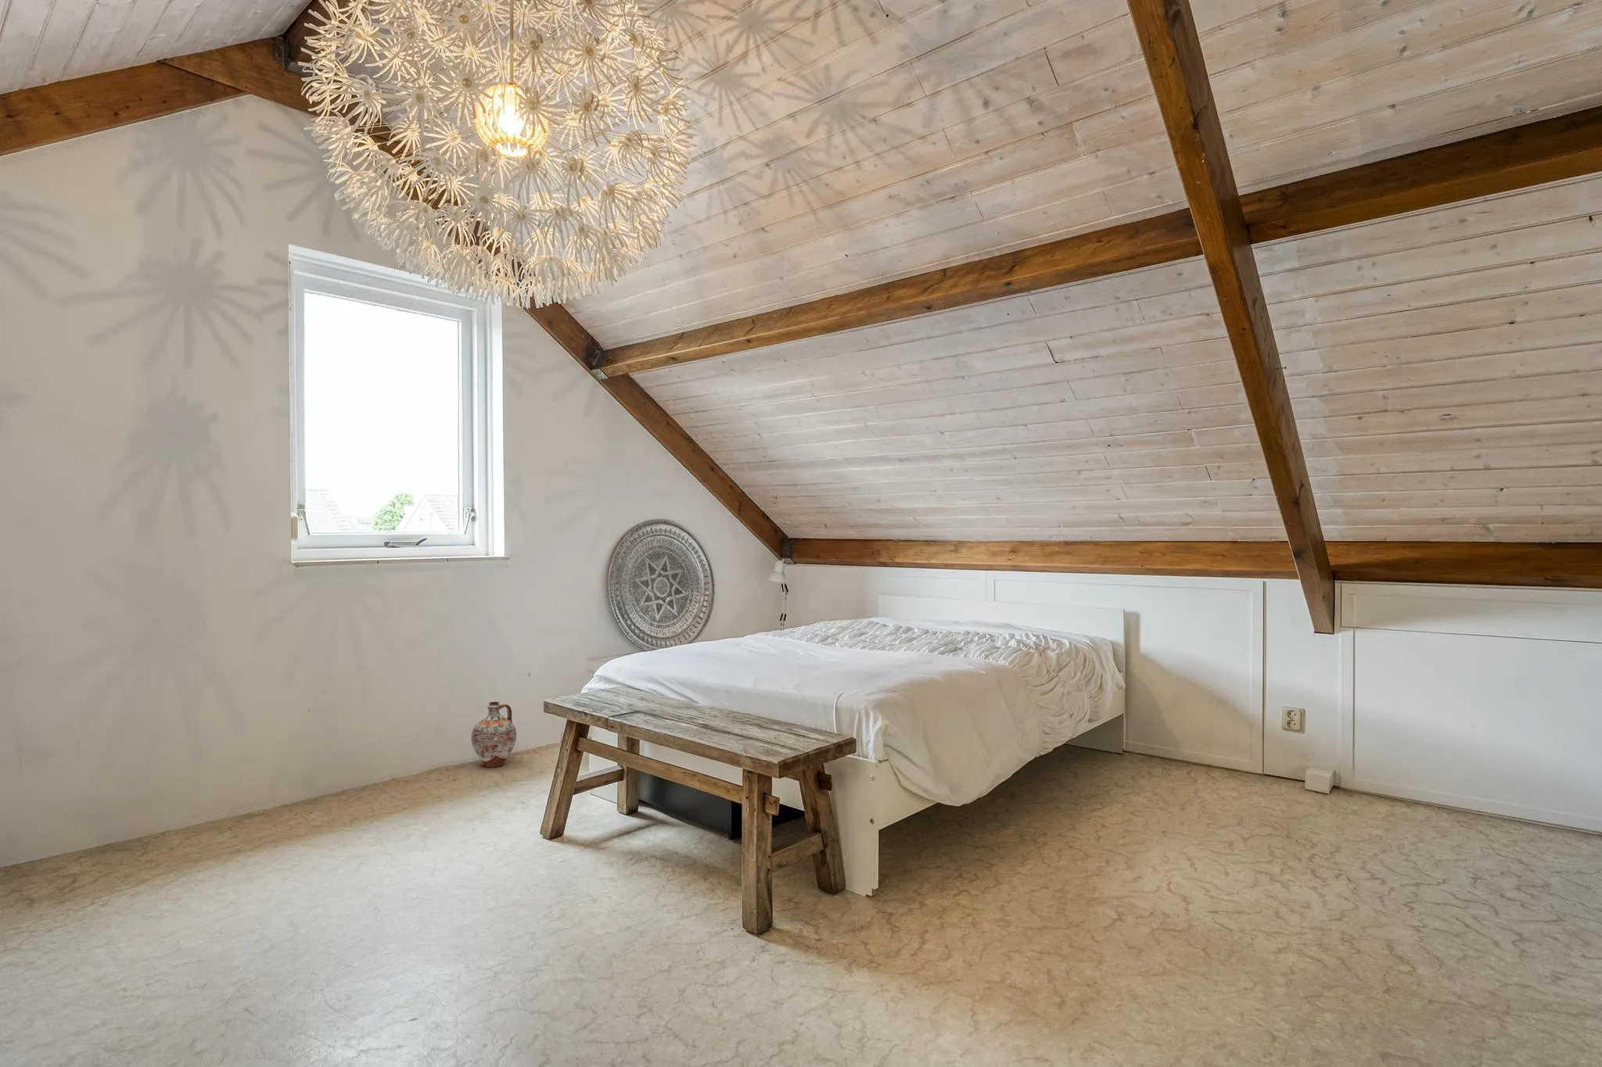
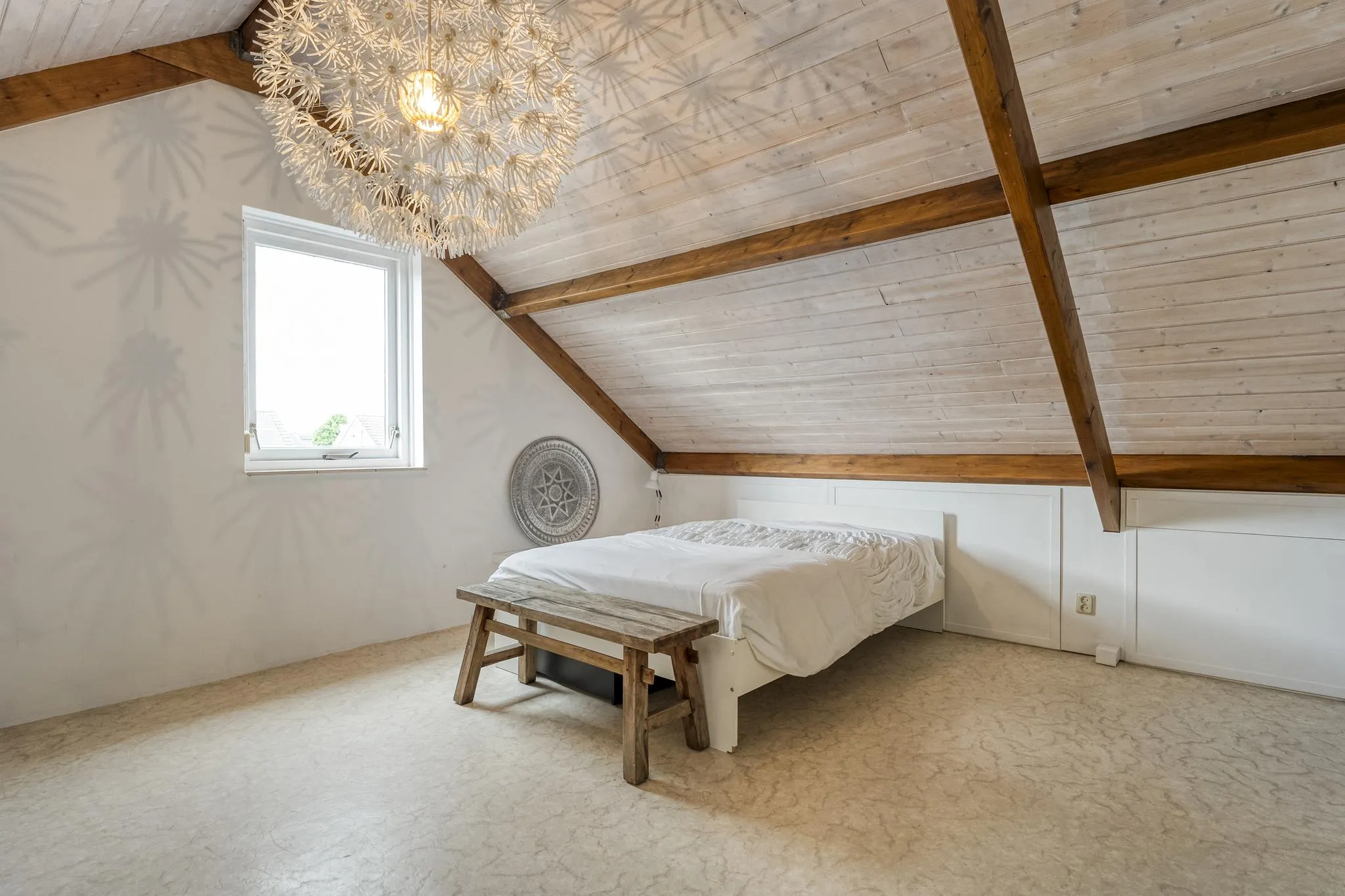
- ceramic jug (493, 734)
